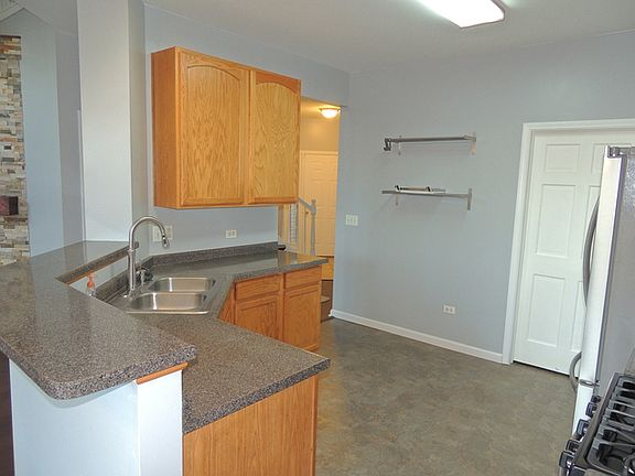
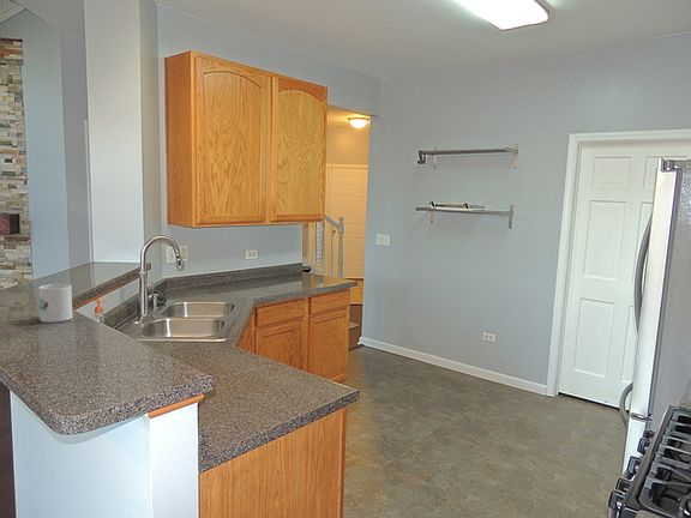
+ mug (52, 301)
